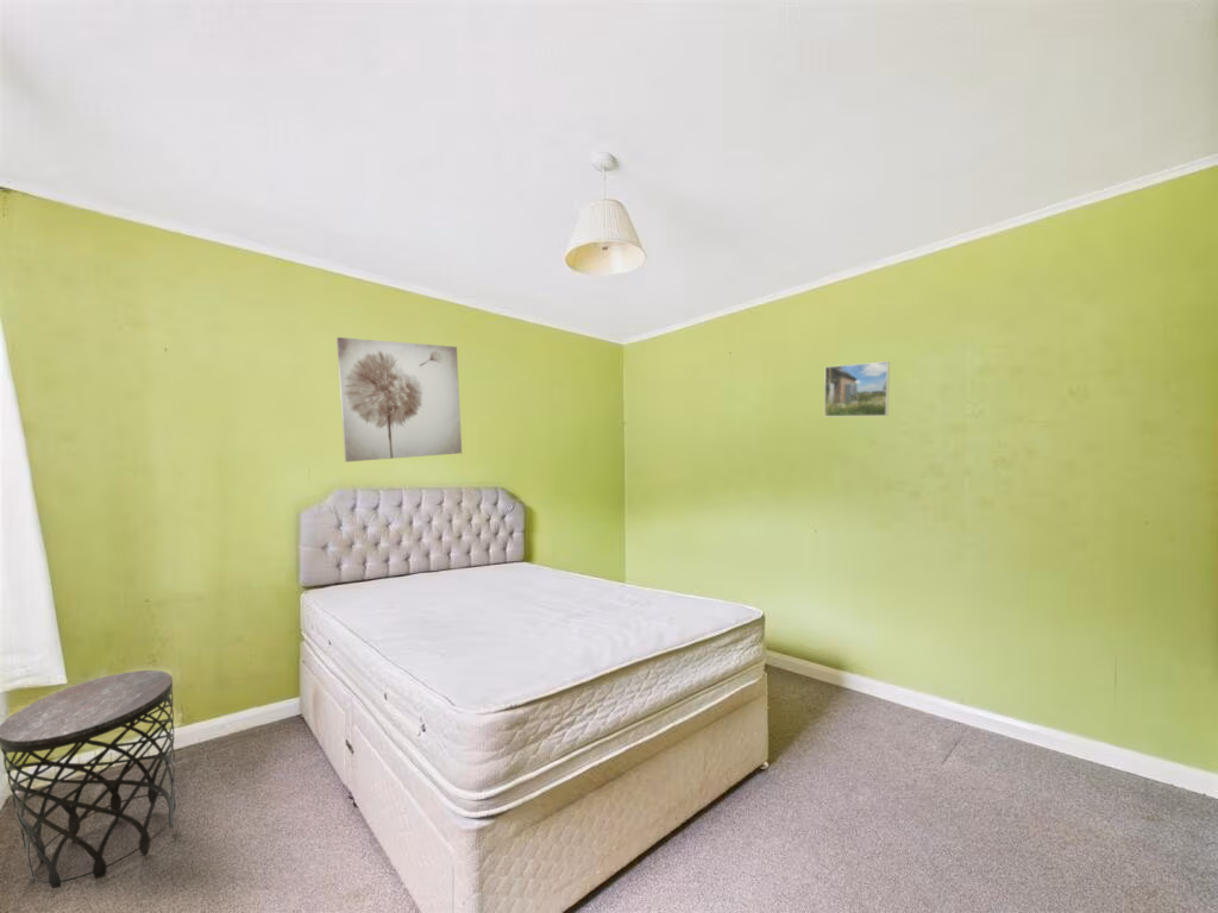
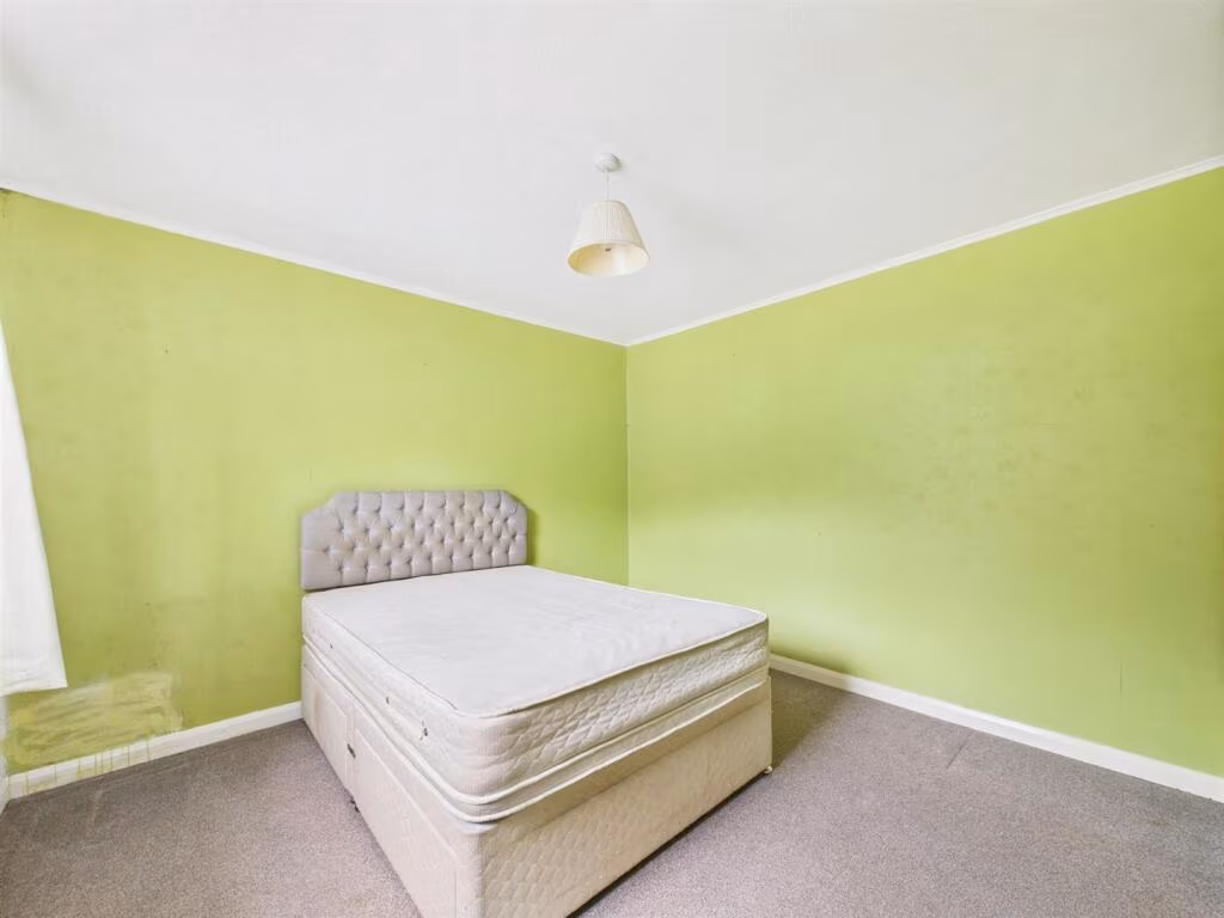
- side table (101, 773)
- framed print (855, 390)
- wall art (404, 399)
